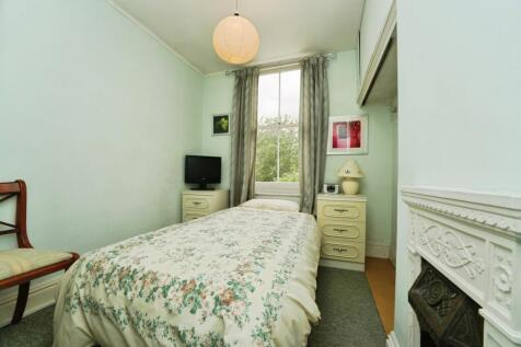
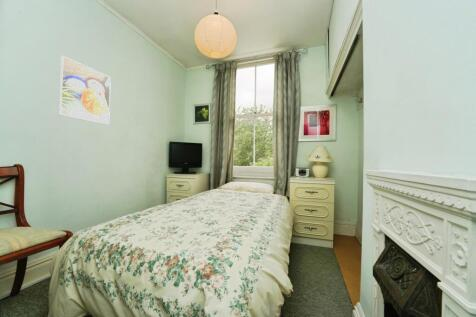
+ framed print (87, 94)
